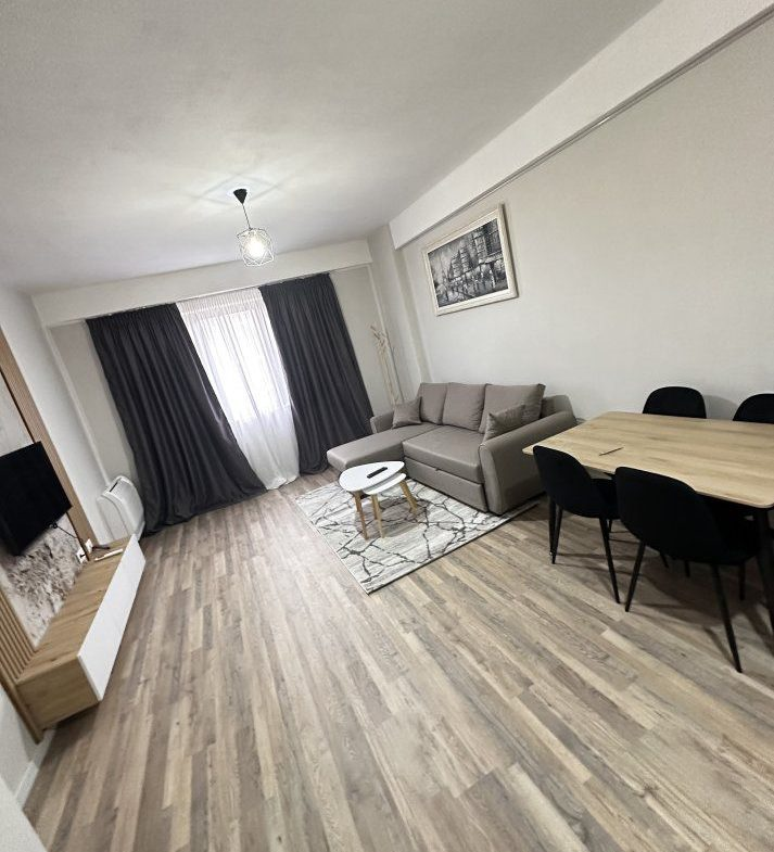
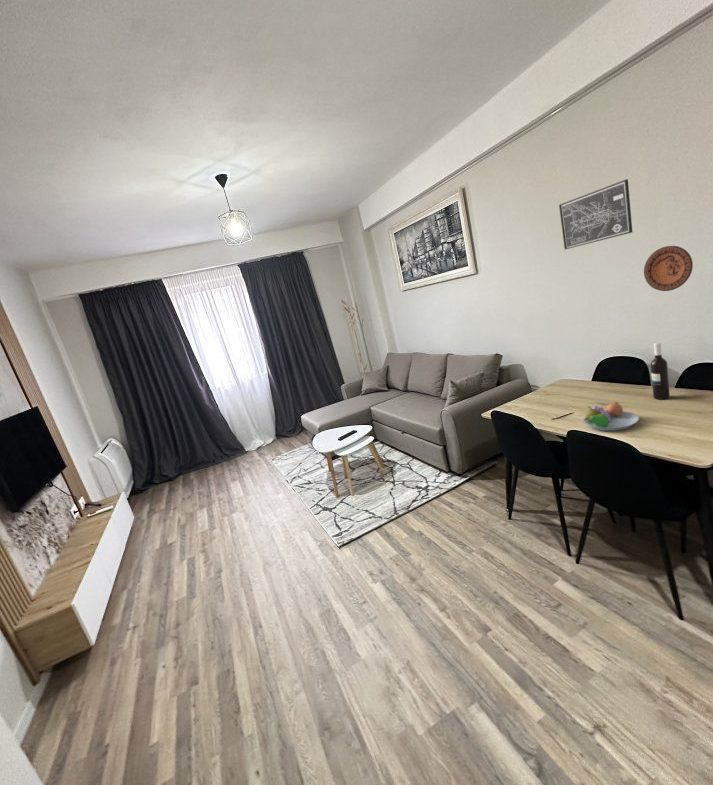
+ wall art (593, 217)
+ wine bottle (659, 370)
+ decorative plate (667, 268)
+ fruit bowl (607, 415)
